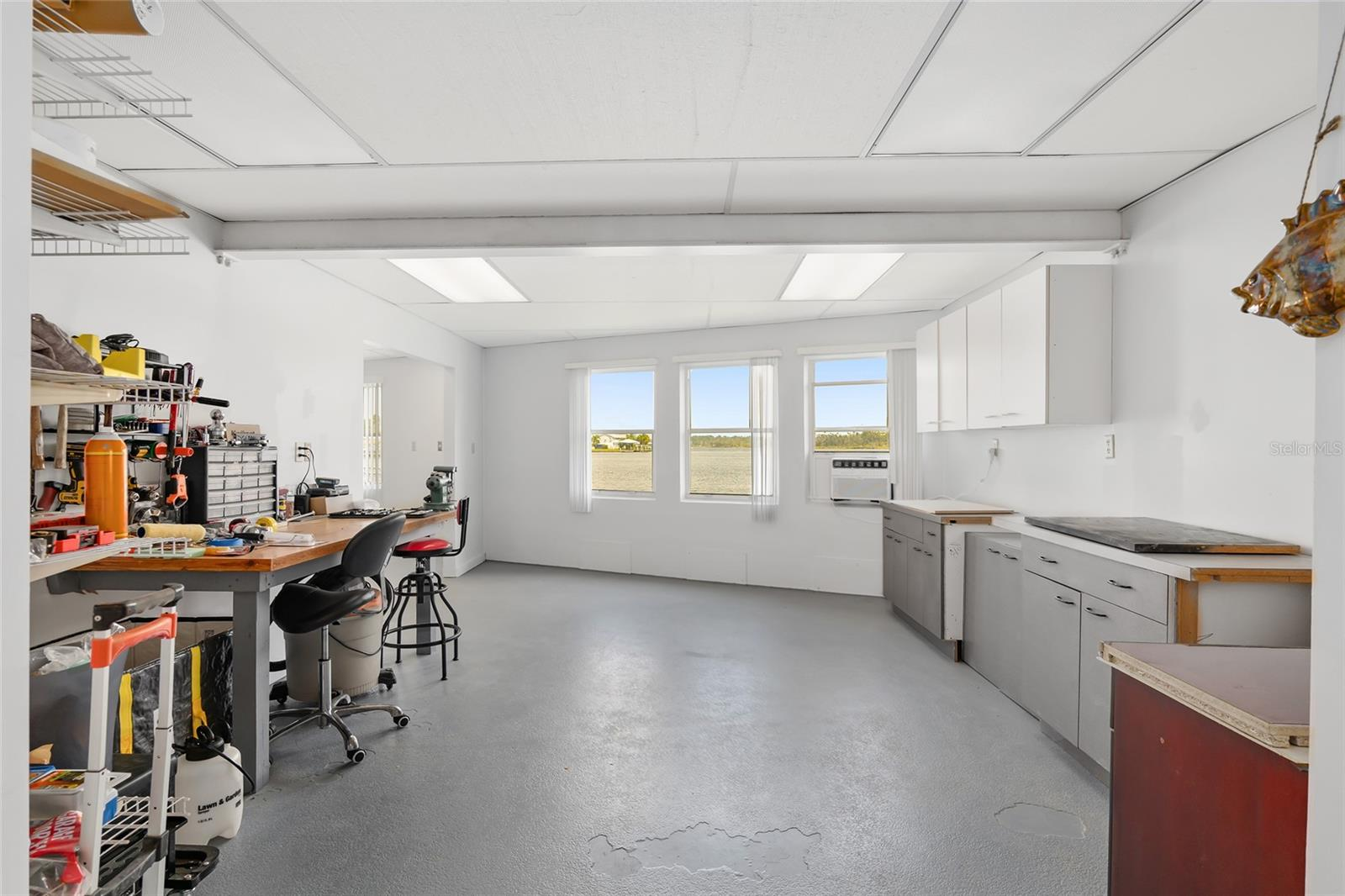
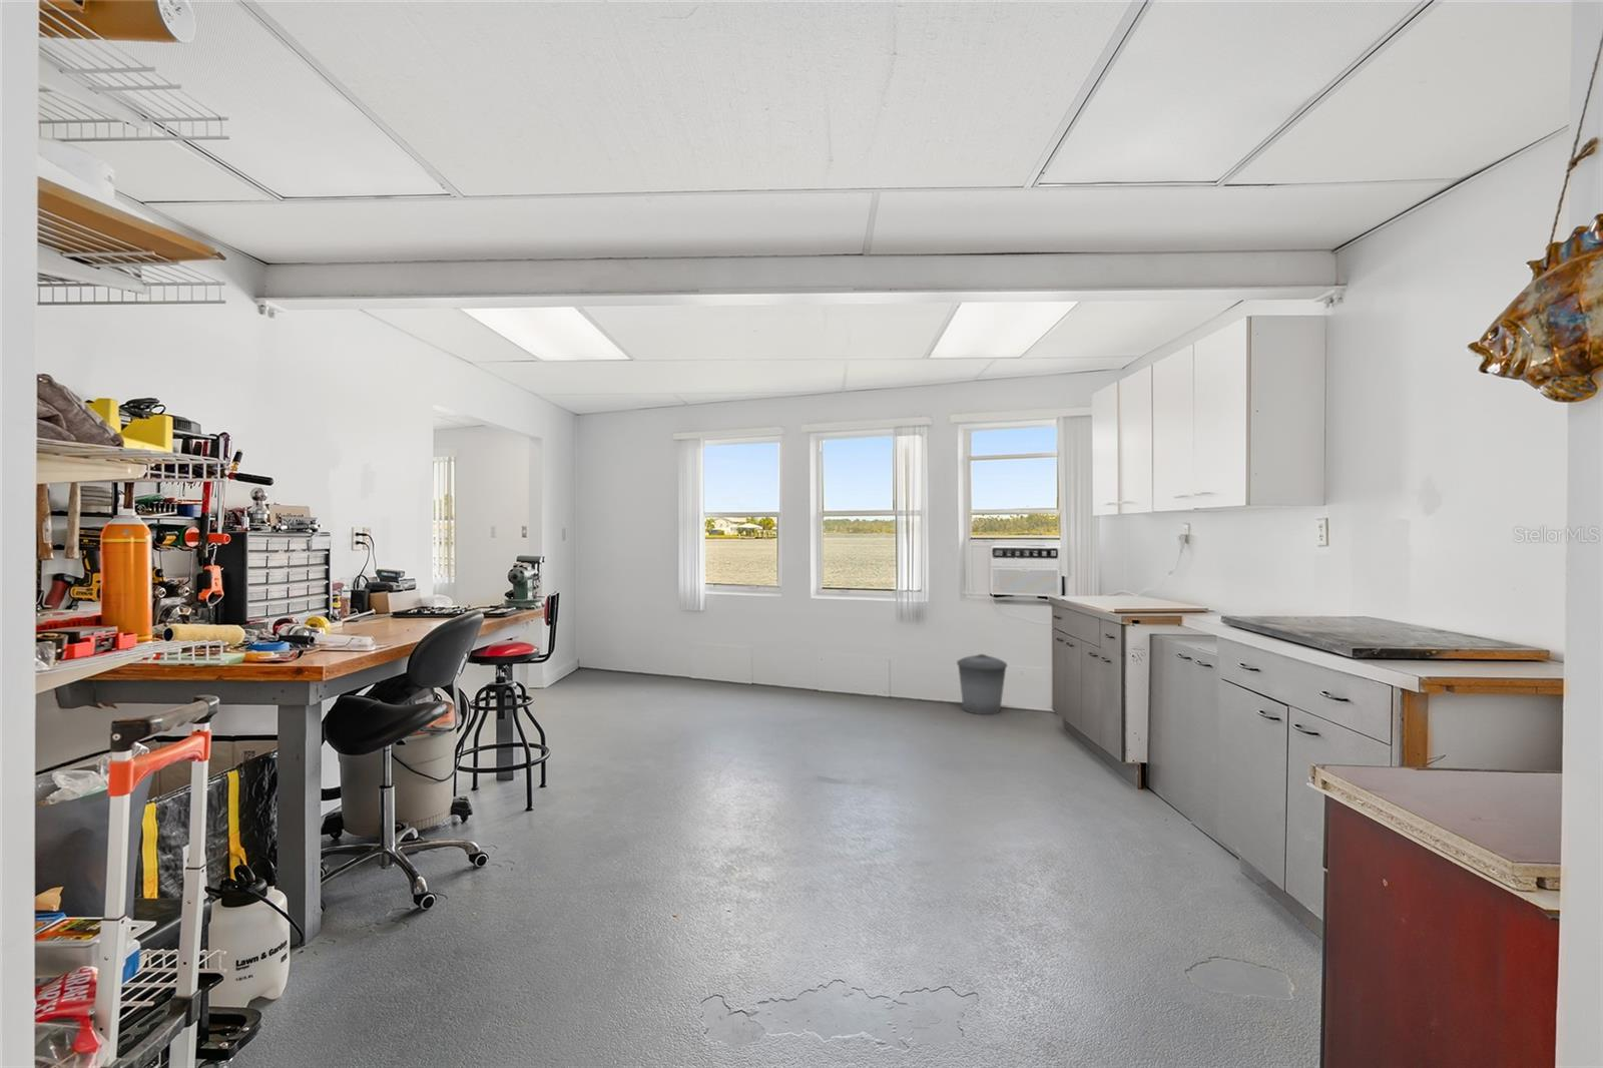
+ trash can (981, 682)
